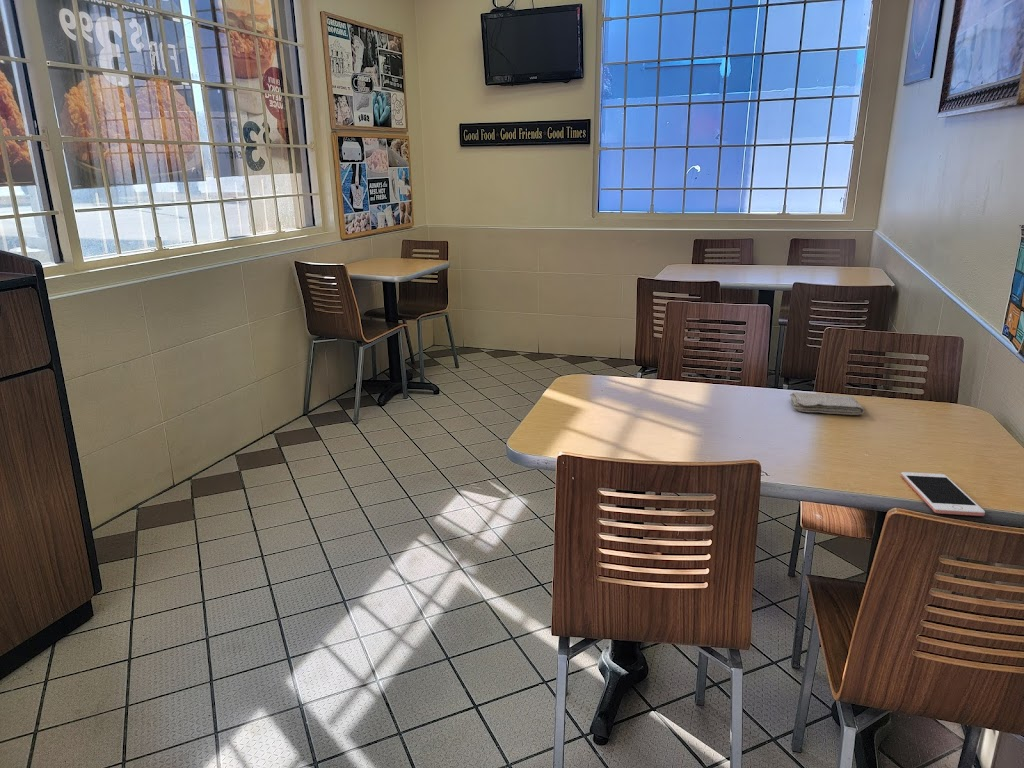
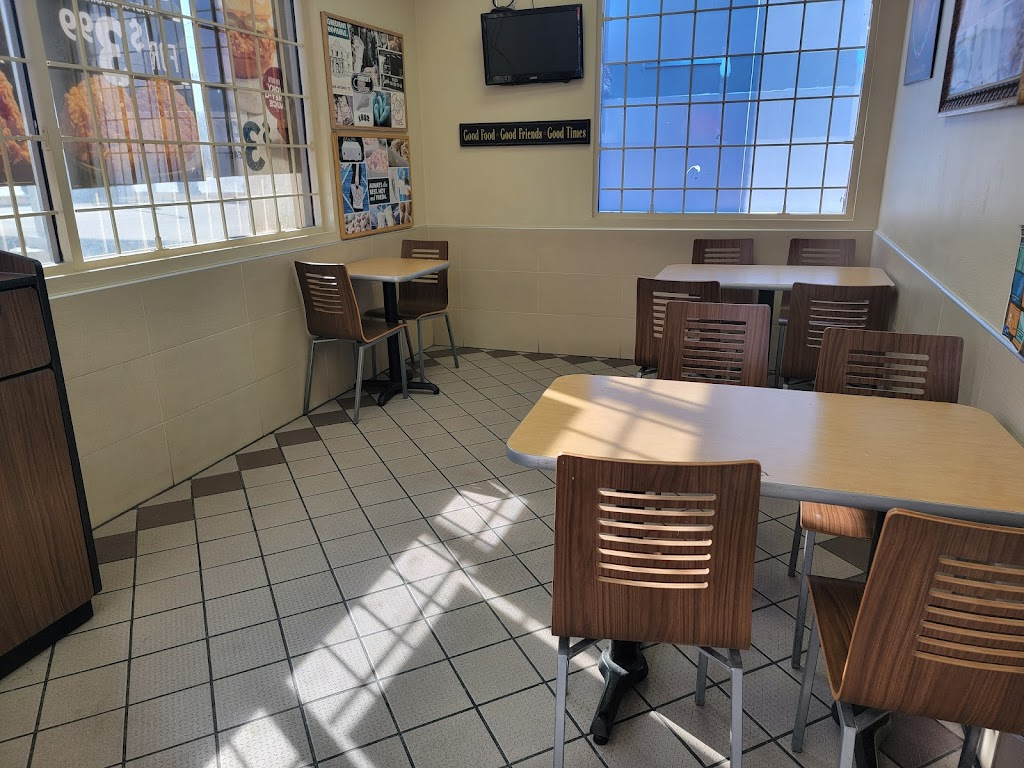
- washcloth (825, 402)
- cell phone (940, 492)
